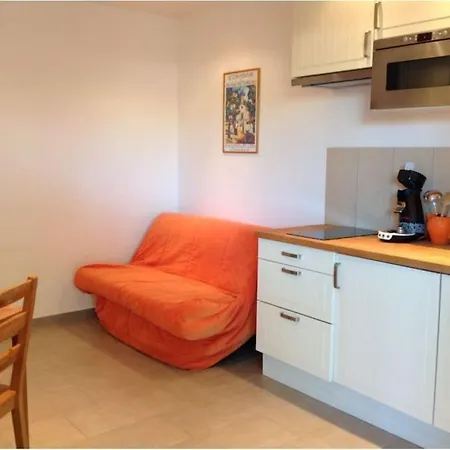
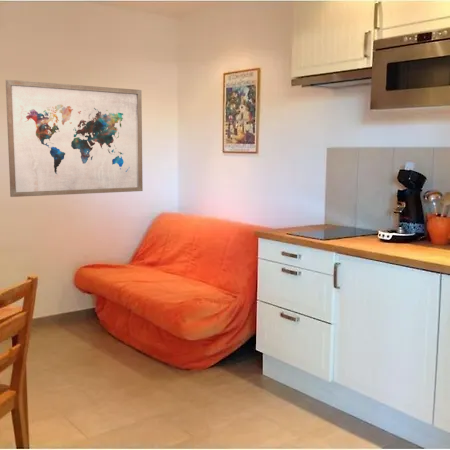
+ wall art (79, 140)
